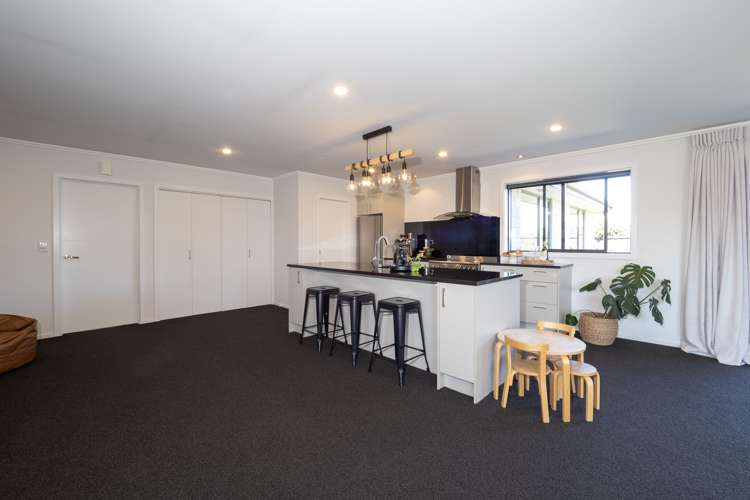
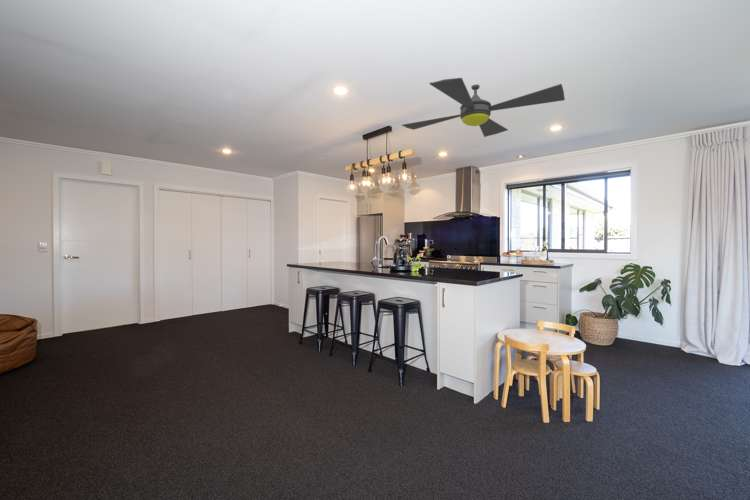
+ ceiling fan (475, 105)
